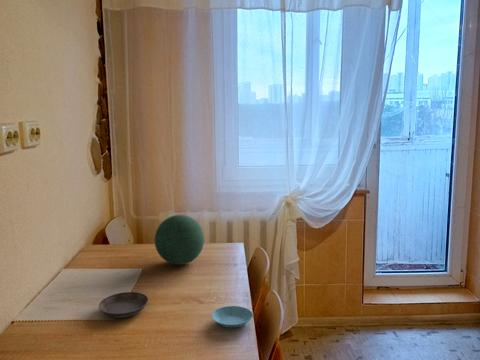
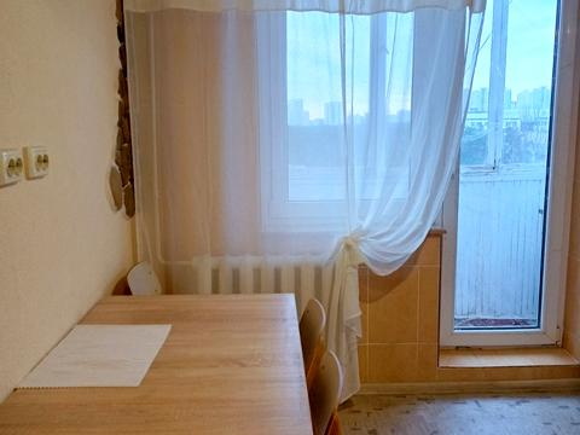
- decorative orb (179, 239)
- saucer (124, 305)
- saucer (232, 318)
